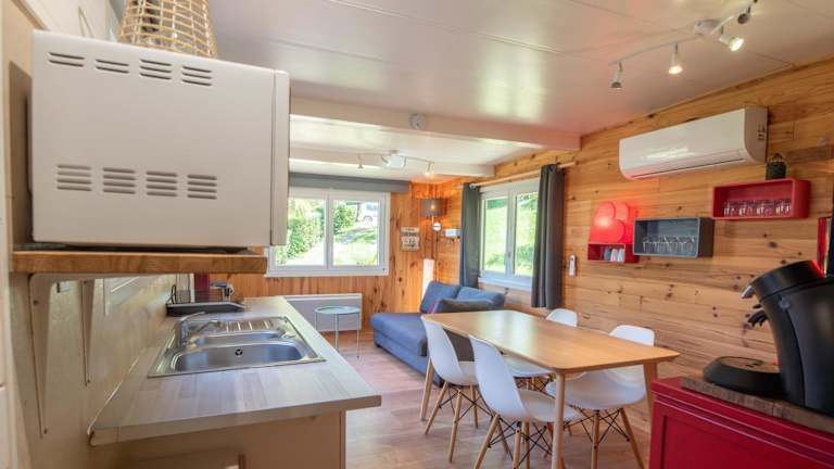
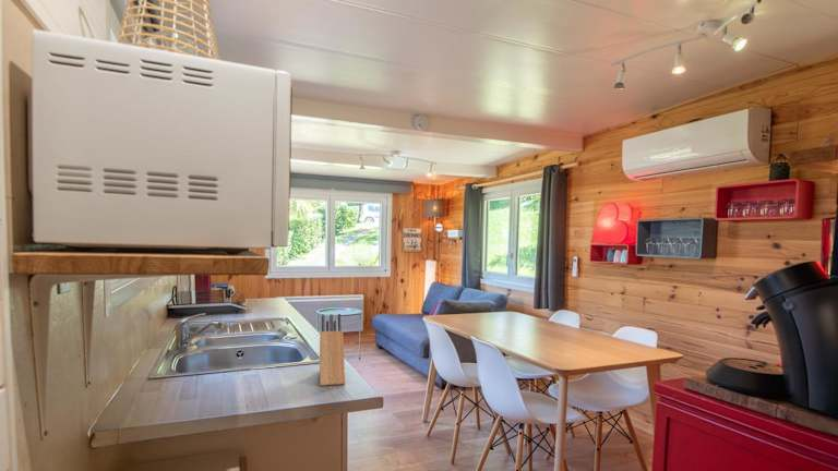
+ knife block (332, 346)
